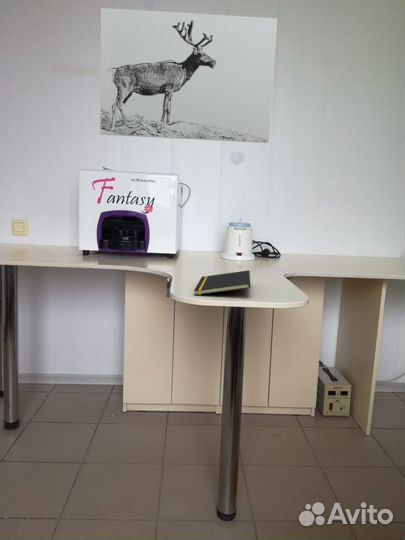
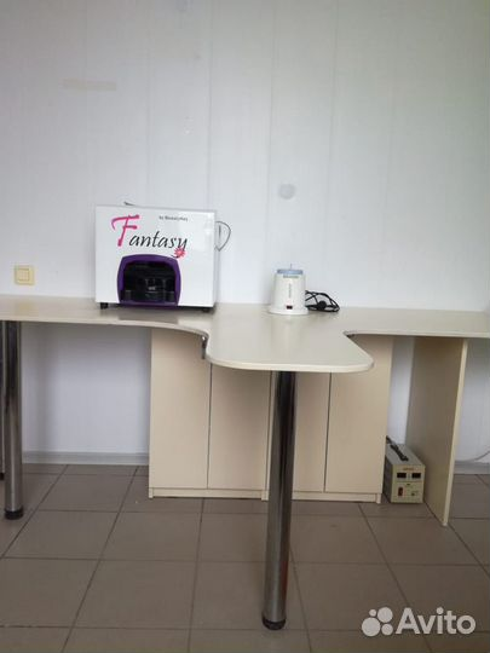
- notepad (223, 281)
- wall art (187, 77)
